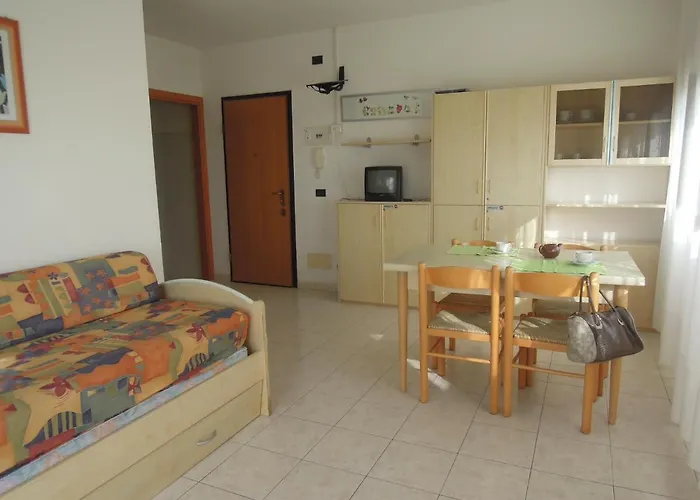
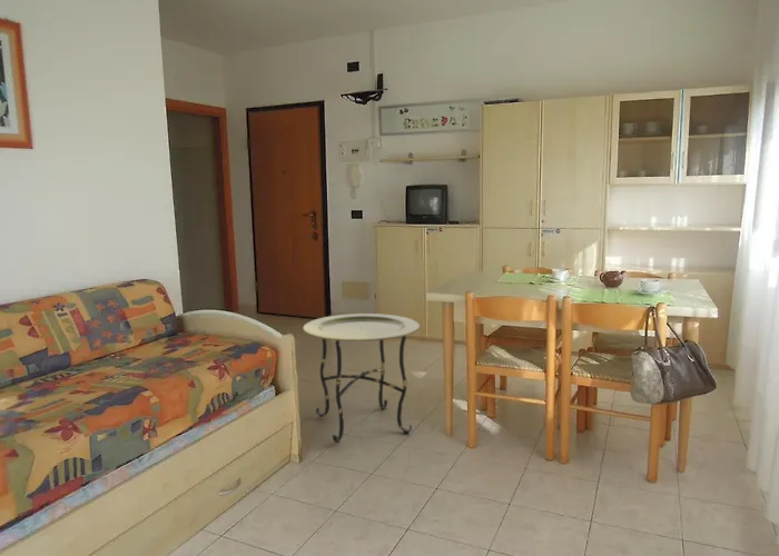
+ side table (362, 375)
